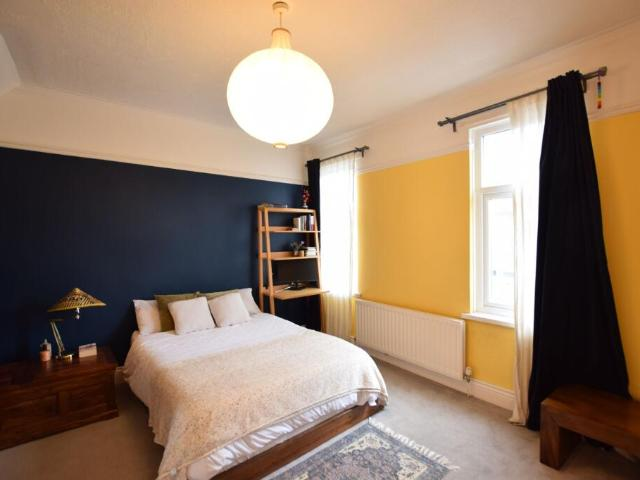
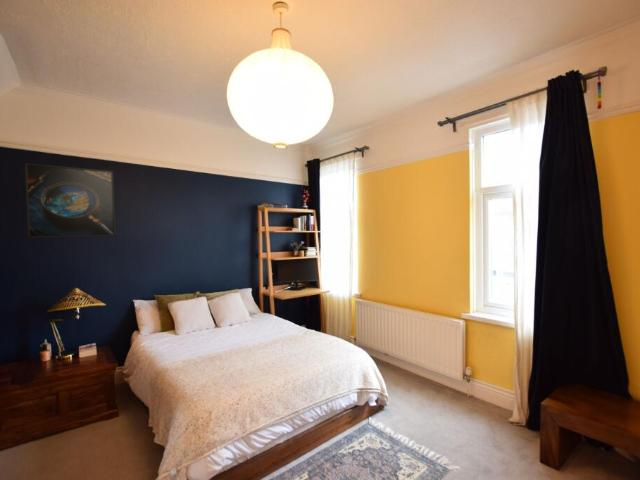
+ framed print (73, 202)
